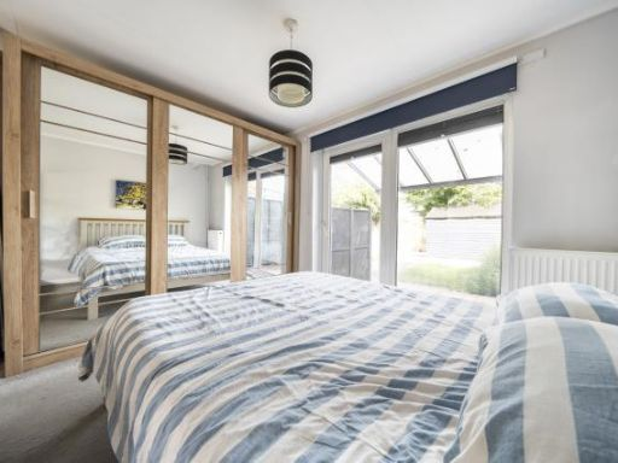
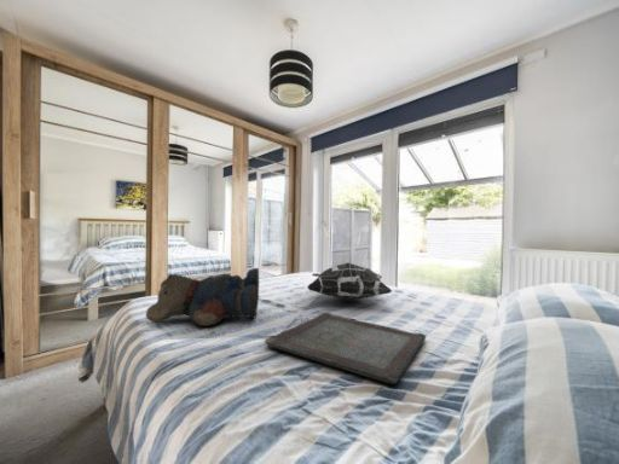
+ serving tray (348, 338)
+ teddy bear (206, 294)
+ decorative pillow (346, 280)
